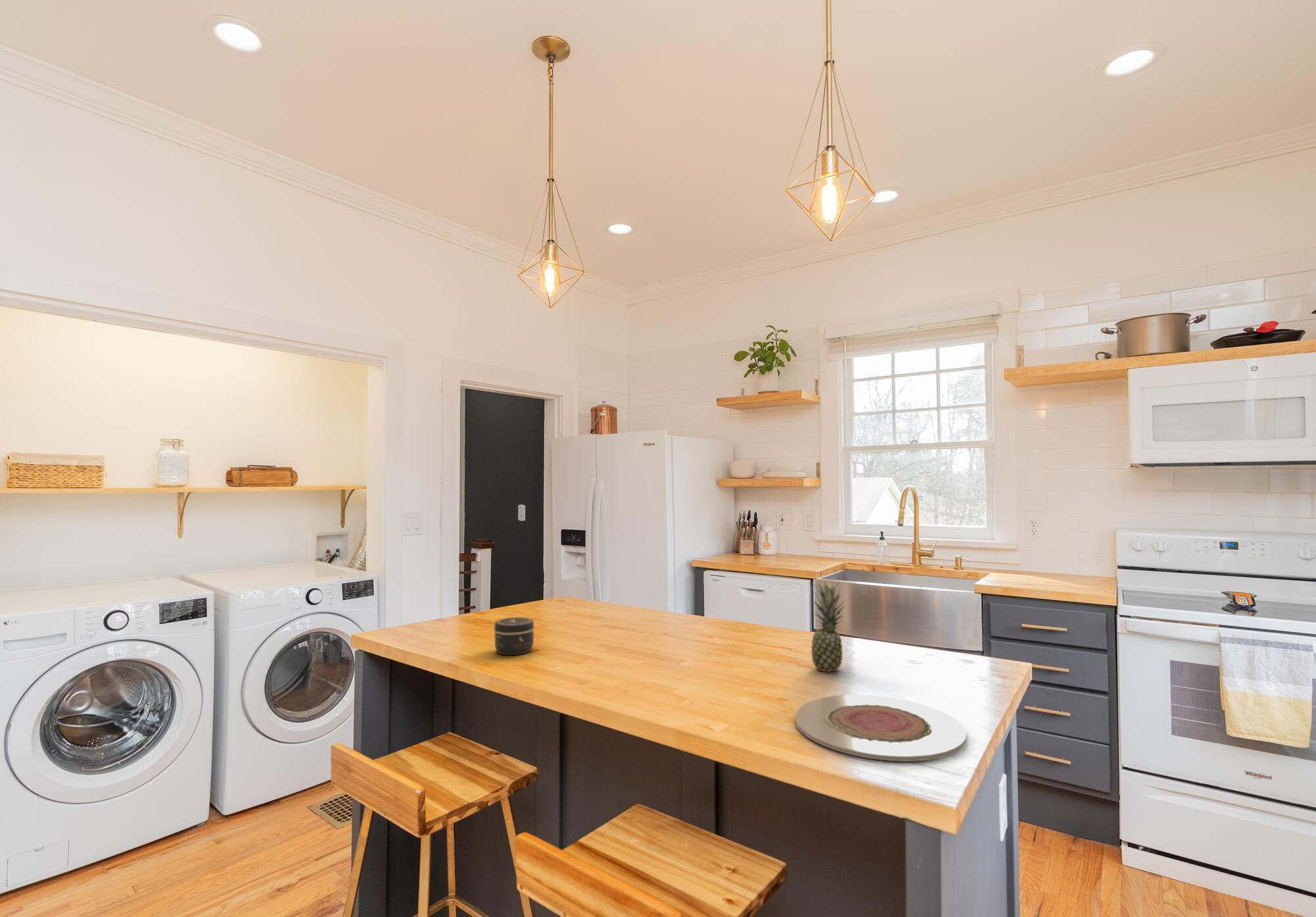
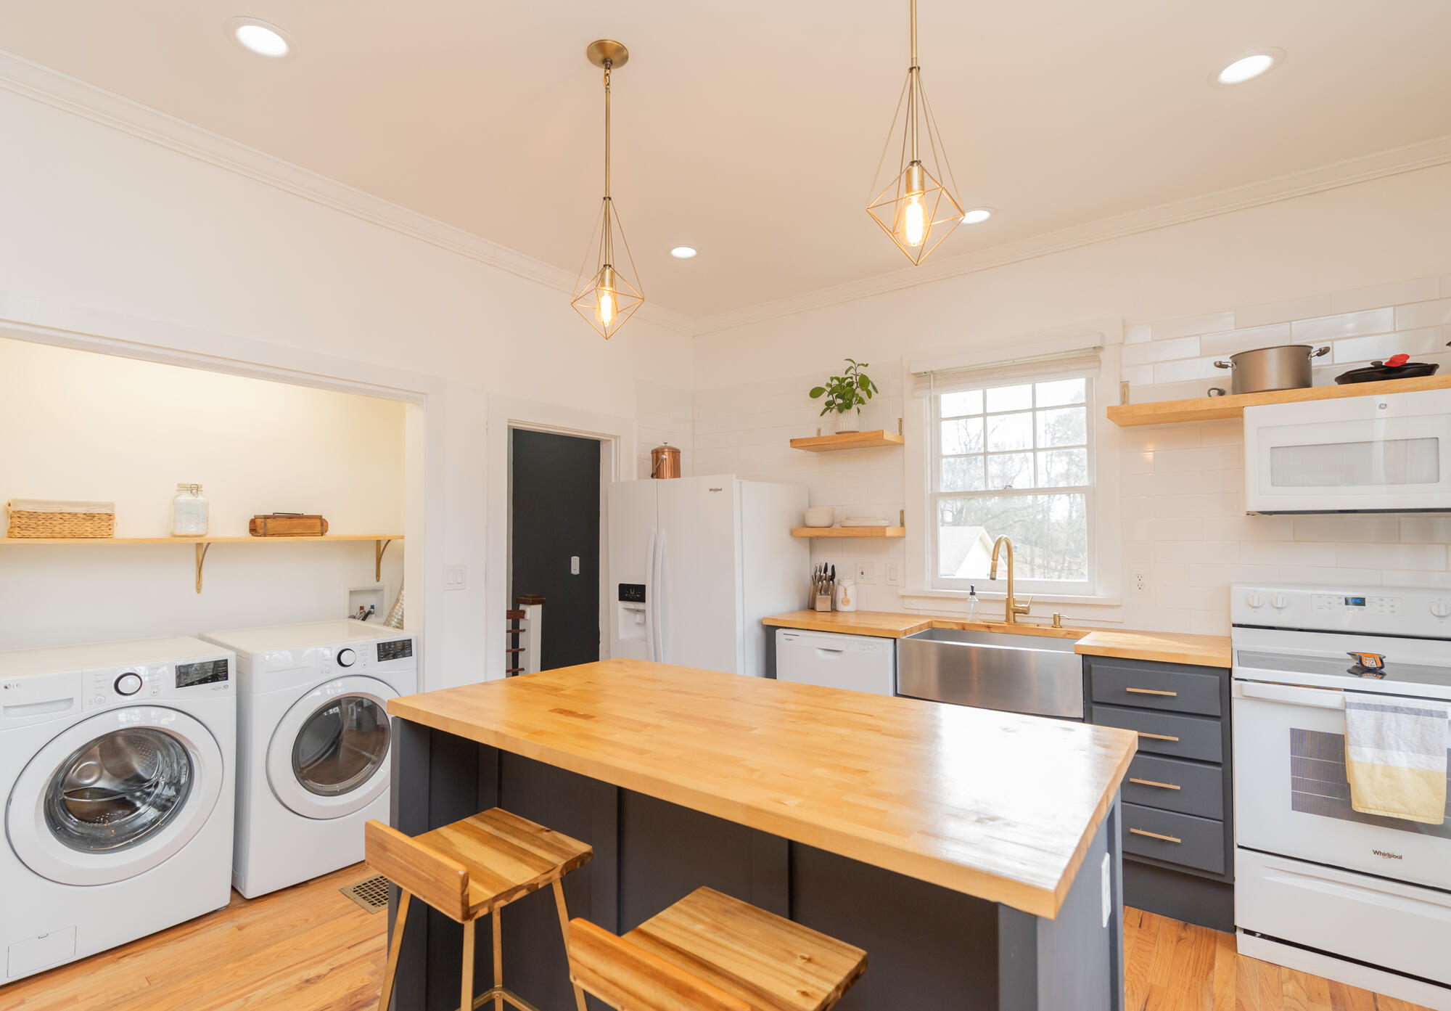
- fruit (828, 624)
- plate (877, 722)
- jar (514, 635)
